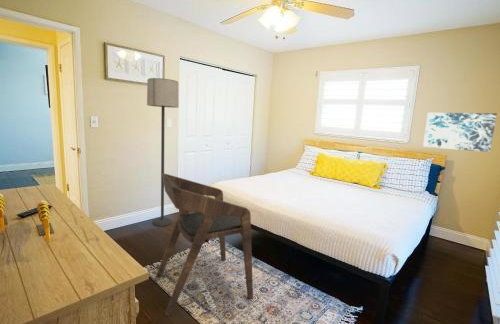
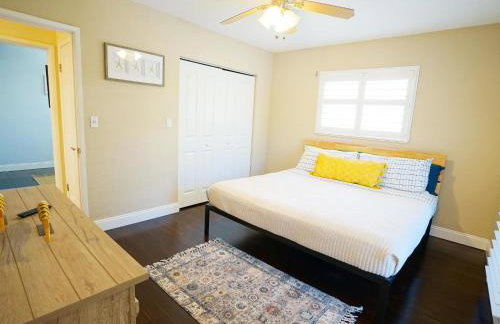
- wall art (457, 131)
- armchair (202, 232)
- lamp (162, 154)
